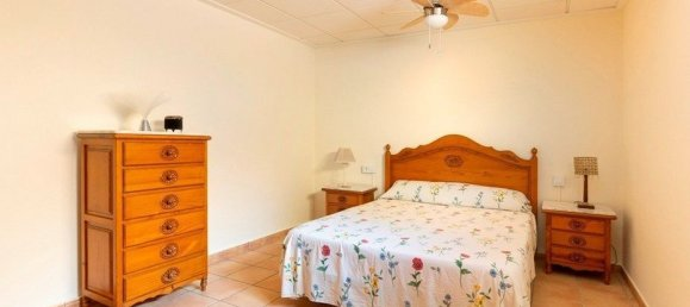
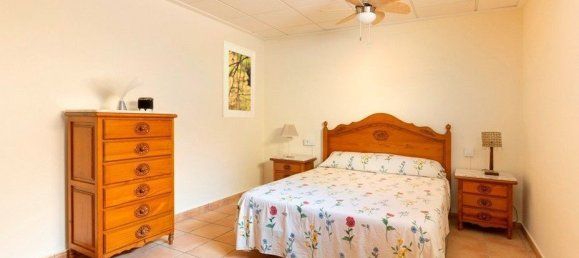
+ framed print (239, 82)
